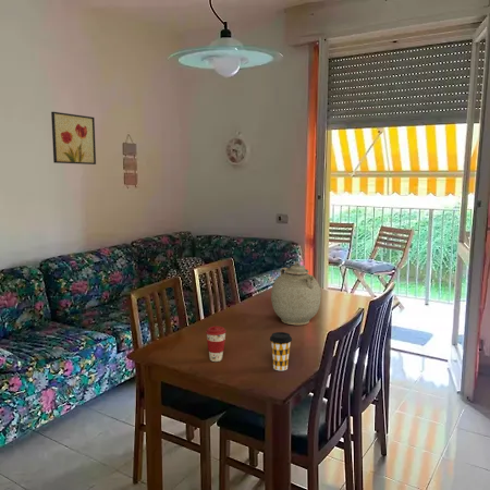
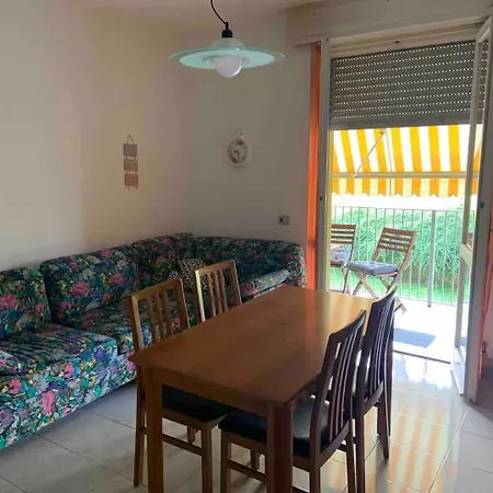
- teapot (296, 291)
- coffee cup (280, 351)
- coffee cup (216, 343)
- wall art (73, 139)
